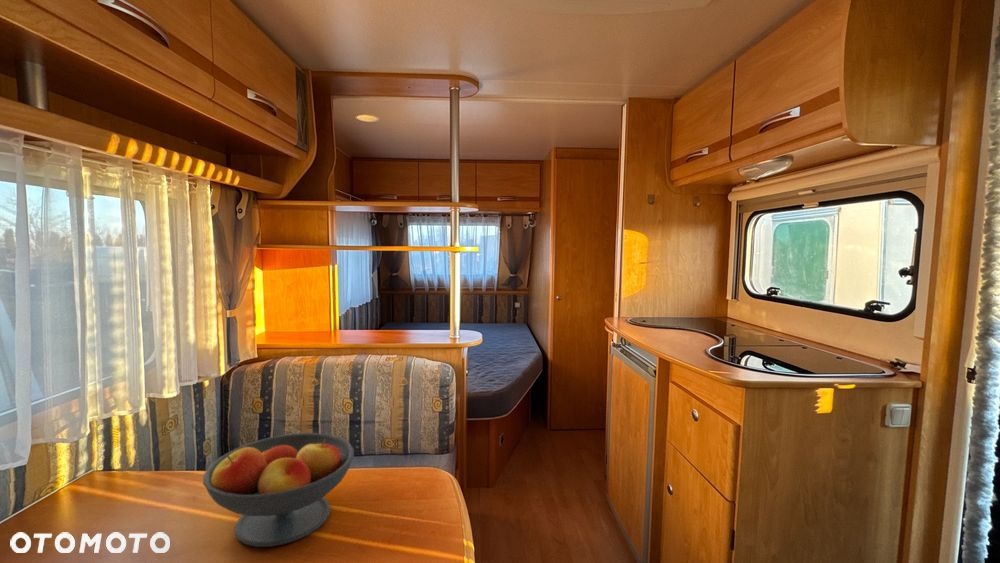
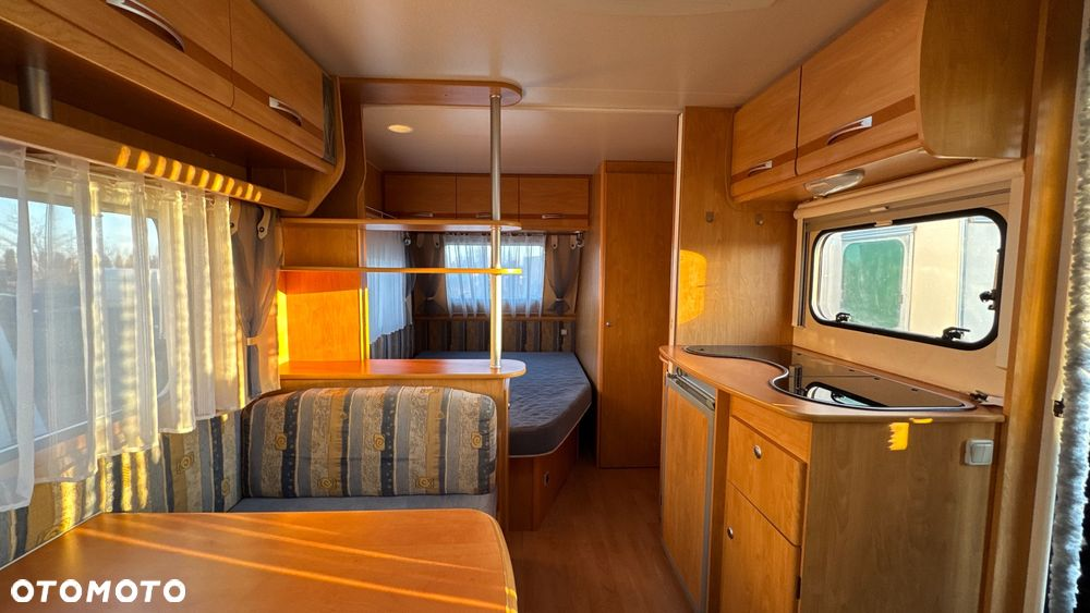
- fruit bowl (283, 479)
